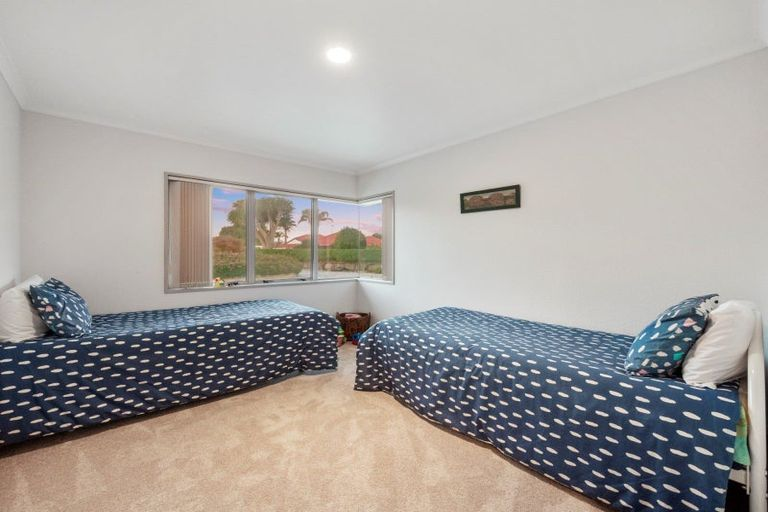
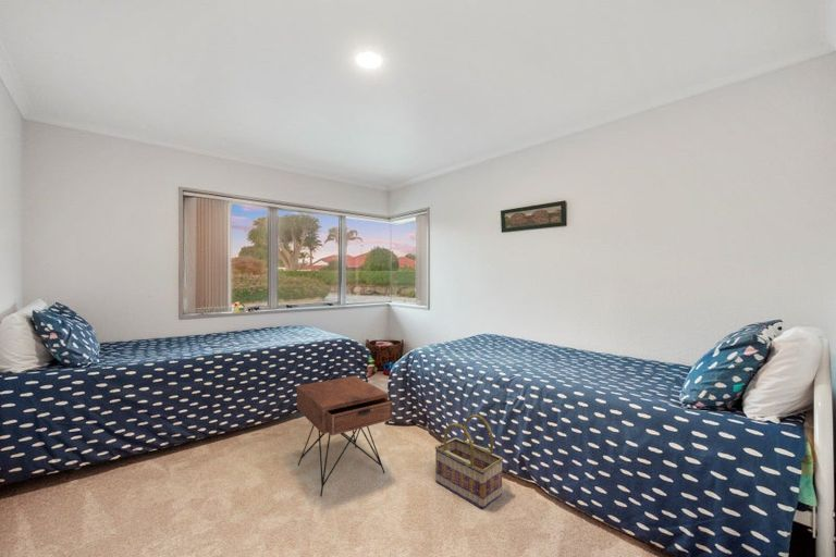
+ nightstand (343, 431)
+ basket (467, 453)
